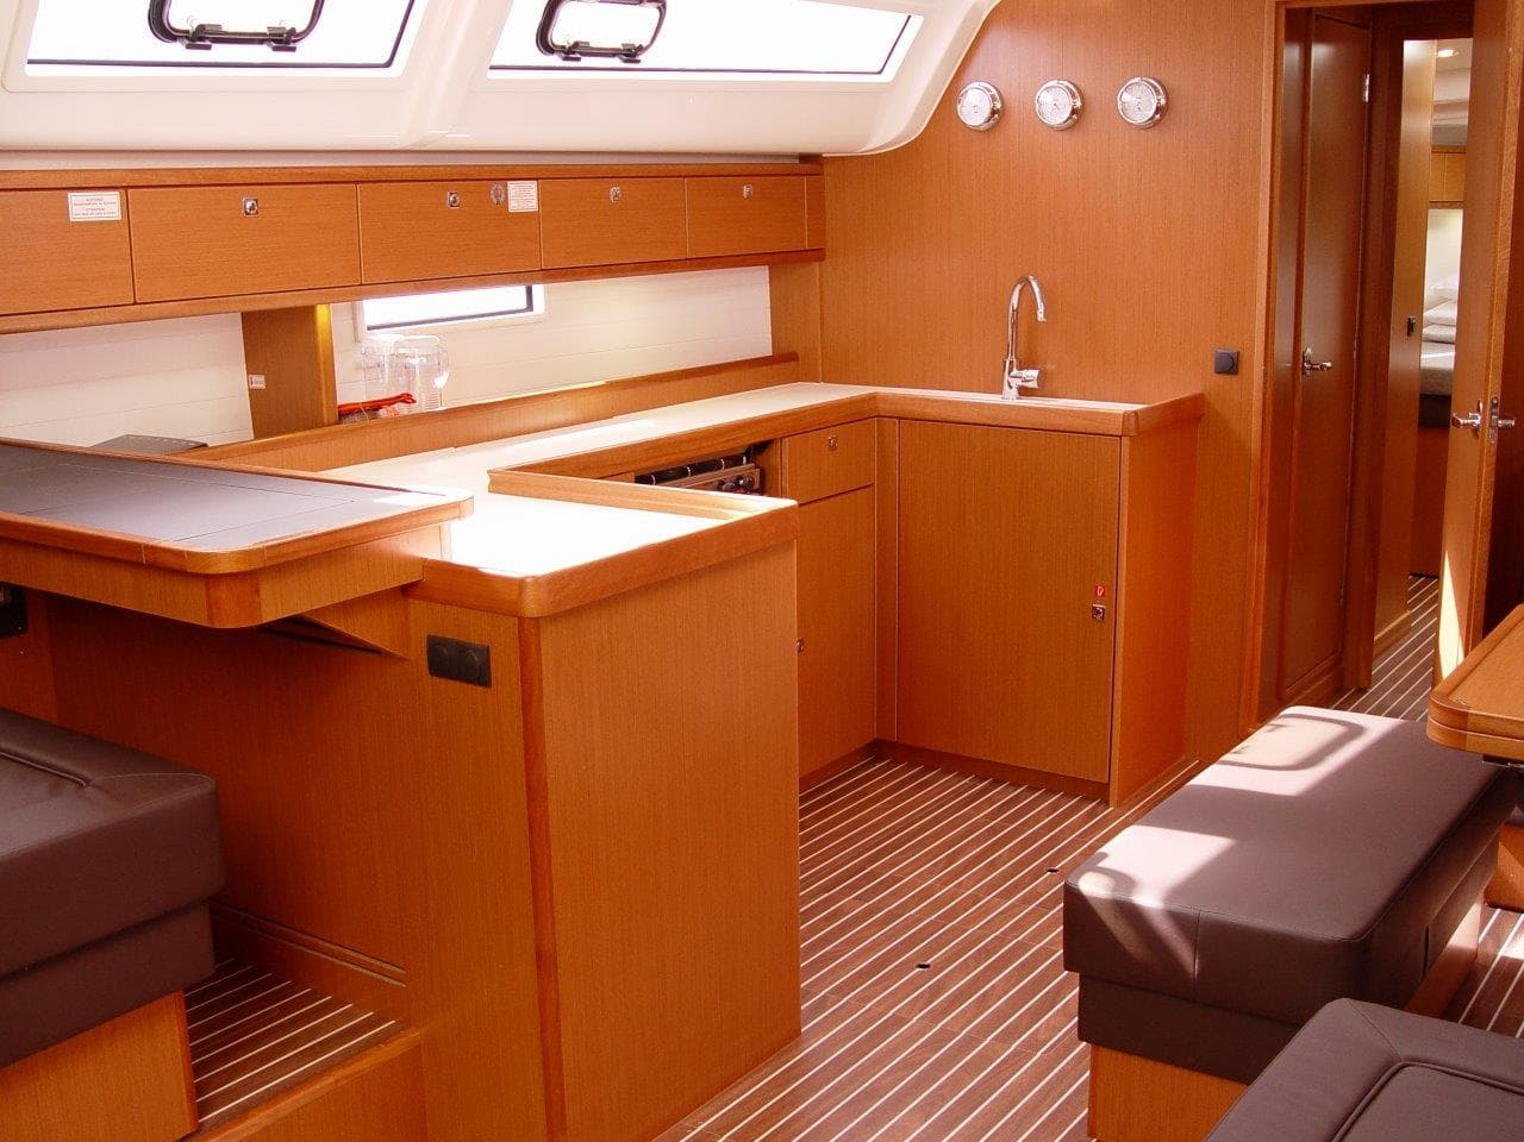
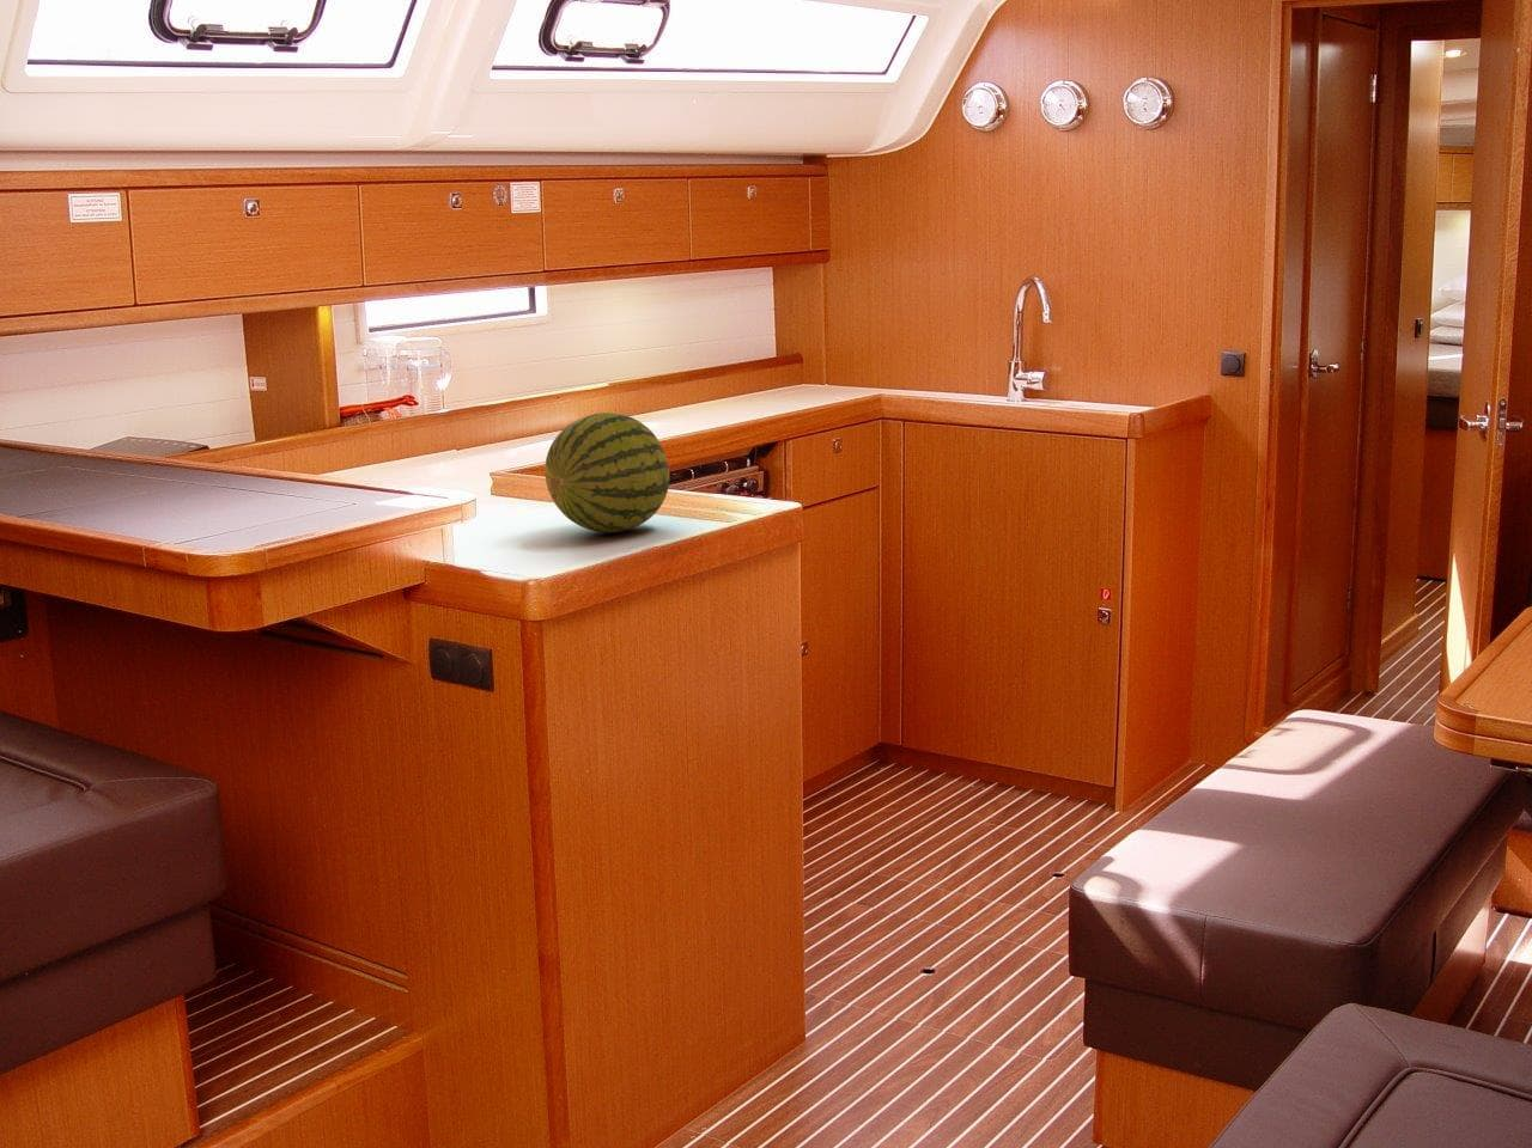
+ fruit (607, 473)
